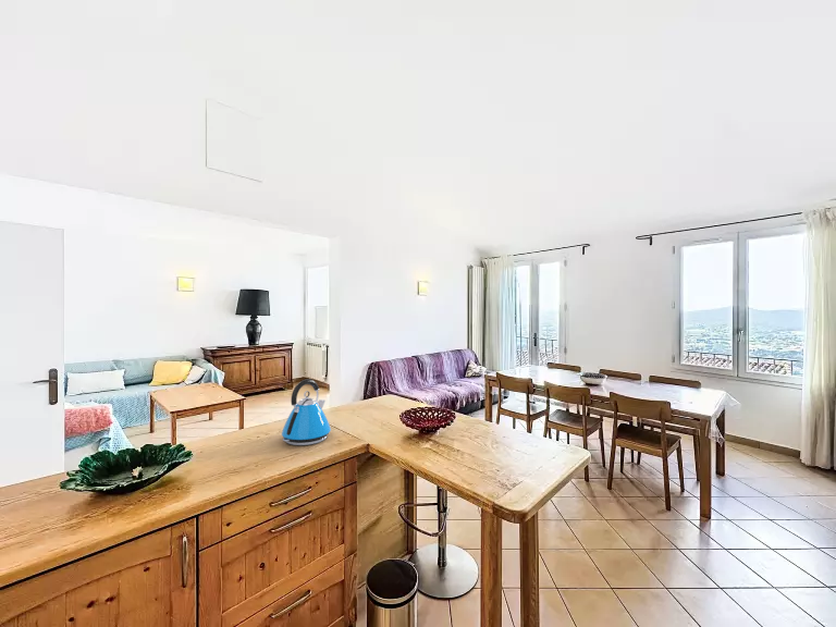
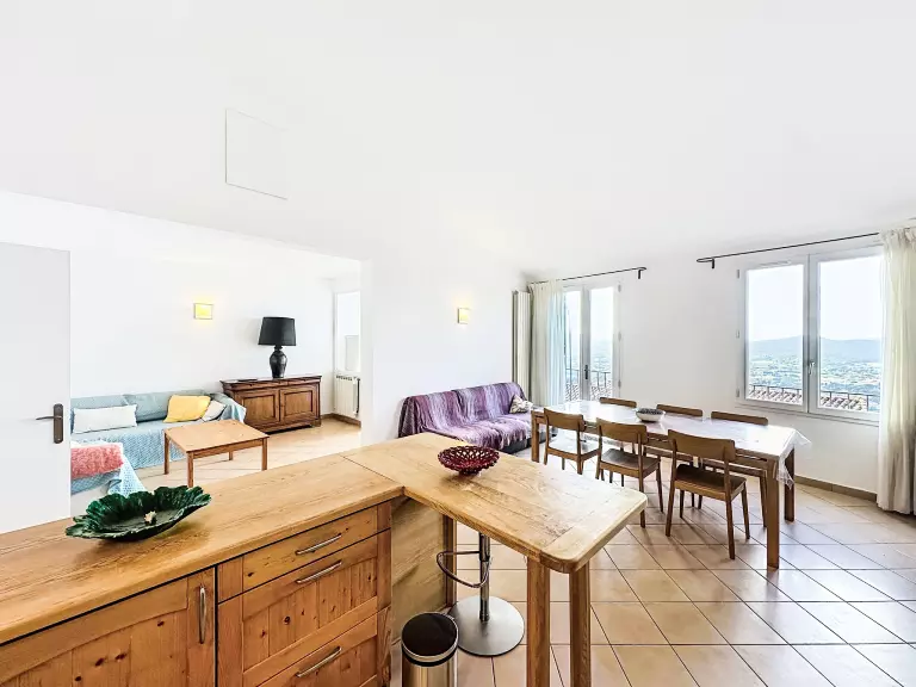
- kettle (305, 408)
